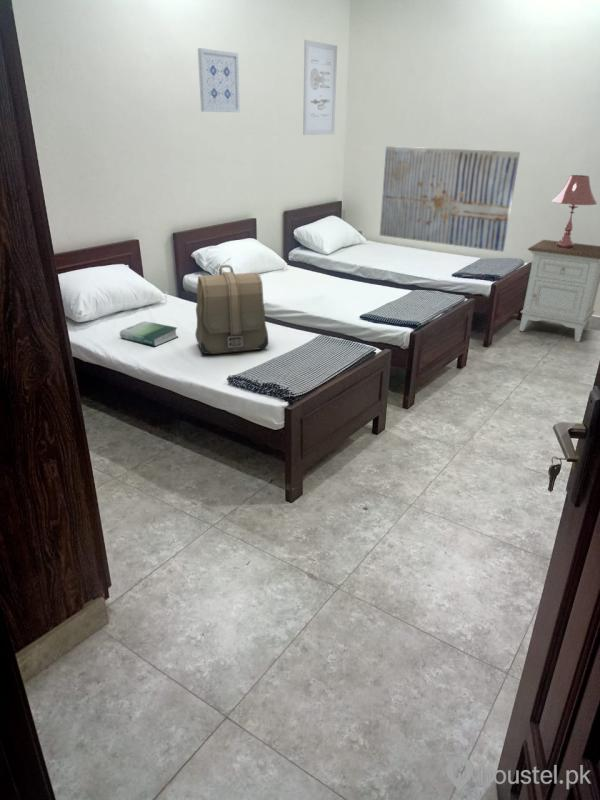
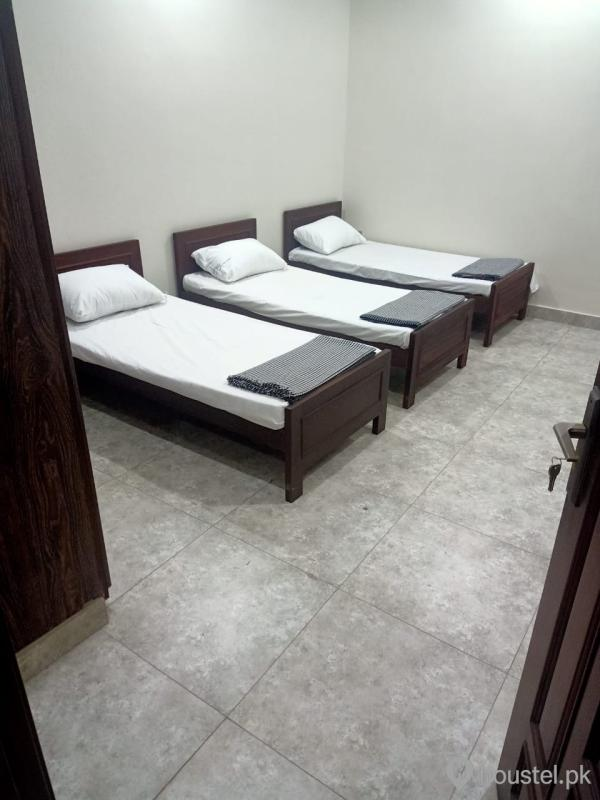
- wall art (320, 90)
- table lamp (572, 211)
- book (149, 332)
- wall art (219, 82)
- nightstand (562, 290)
- backpack (231, 309)
- wall art (443, 197)
